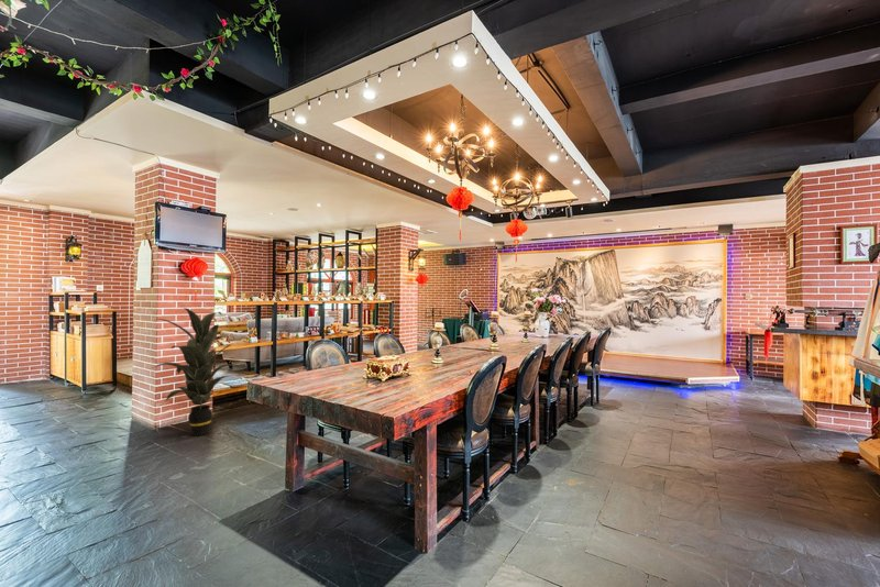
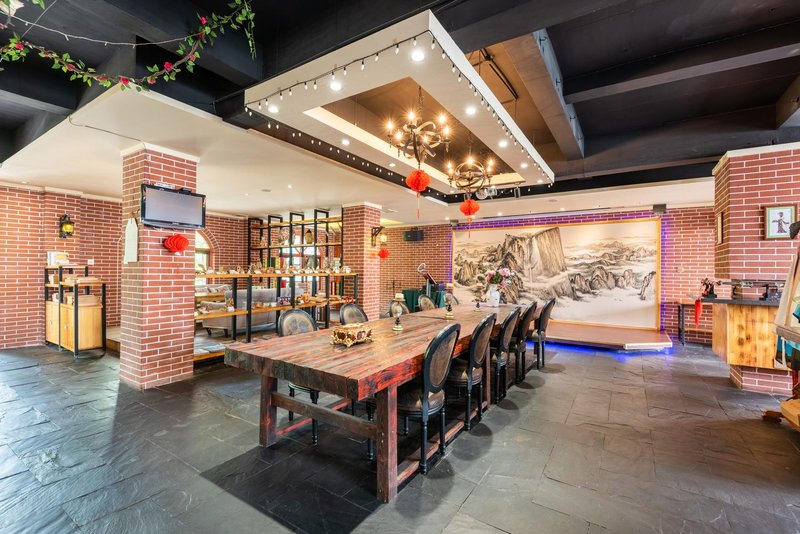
- indoor plant (194, 370)
